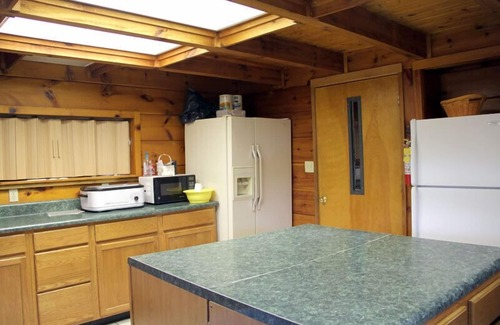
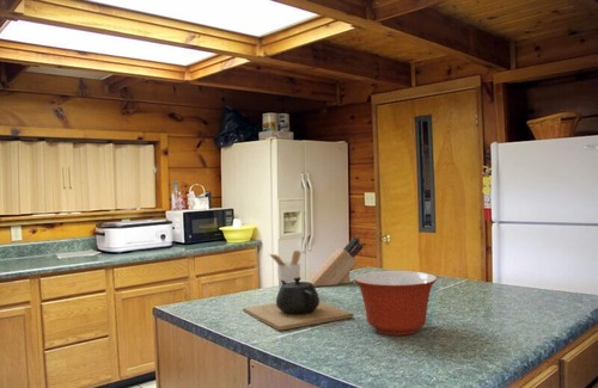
+ teapot (294, 295)
+ mixing bowl (395, 303)
+ knife block (335, 260)
+ utensil holder (283, 271)
